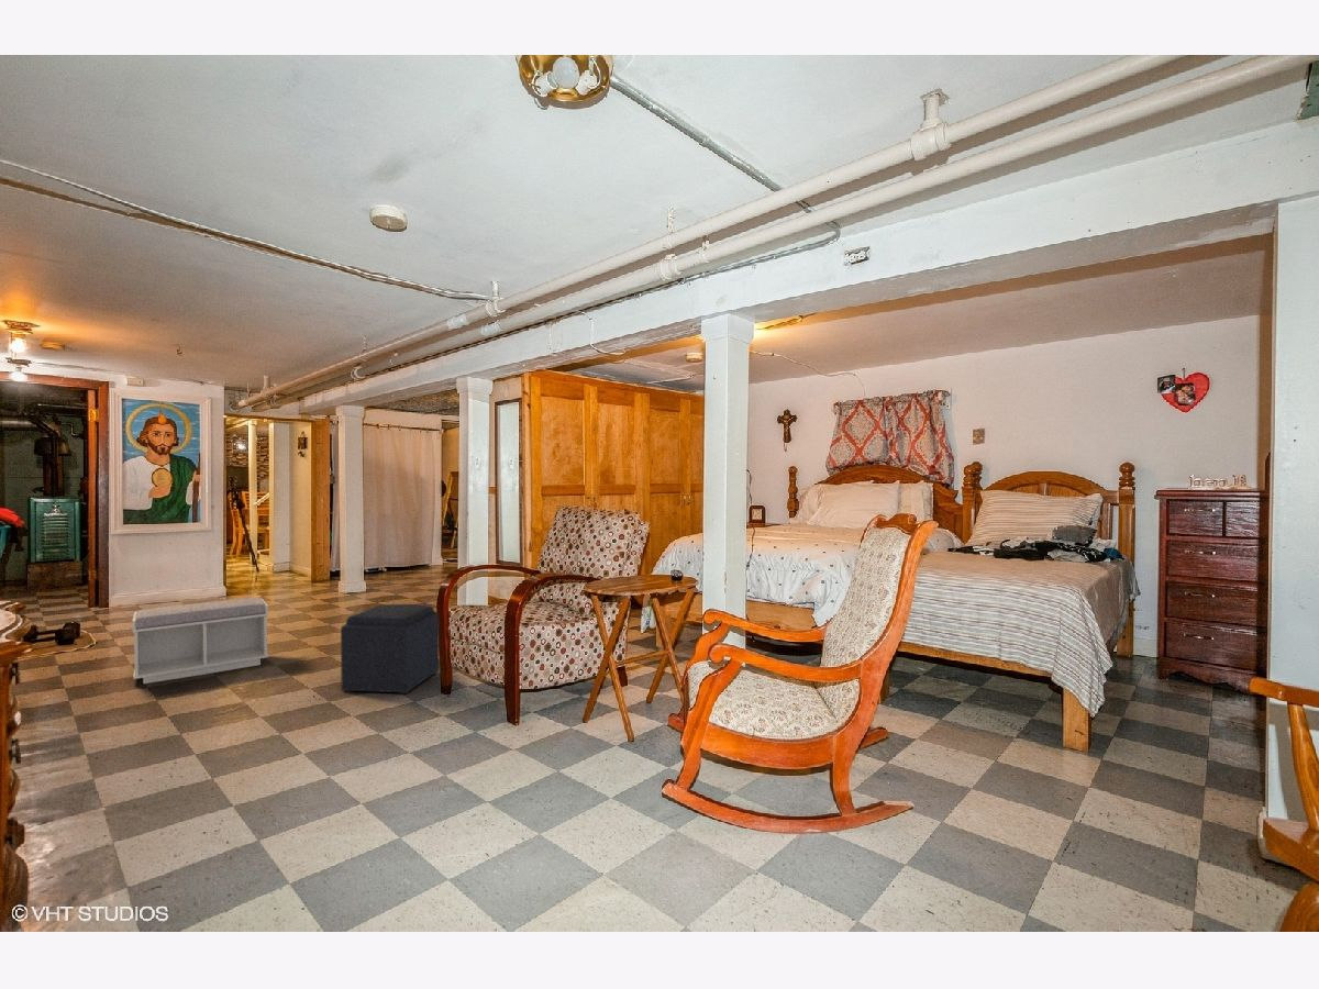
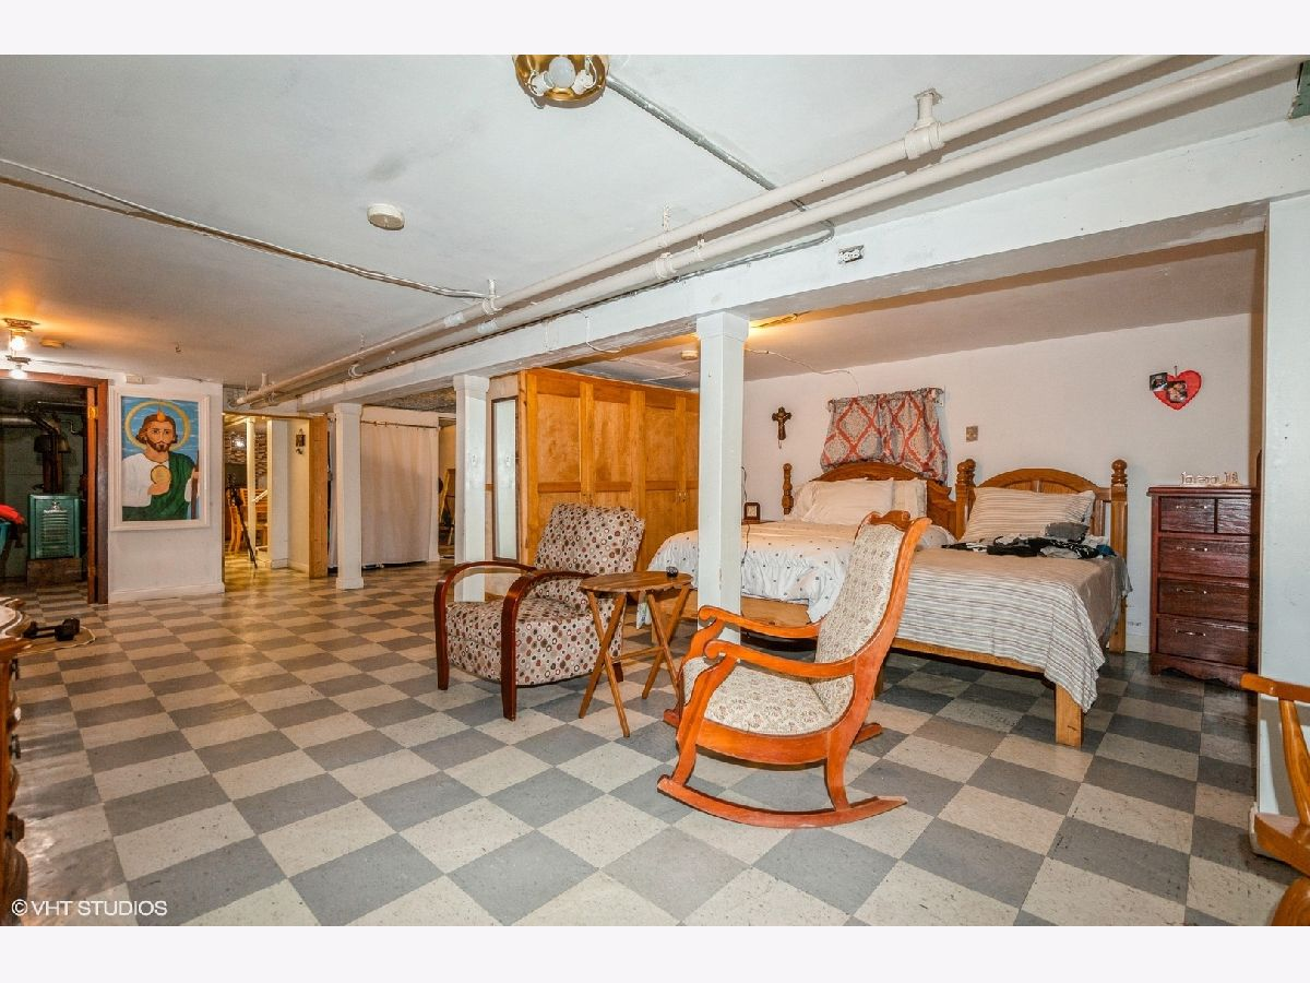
- bench (203, 636)
- ottoman (392, 645)
